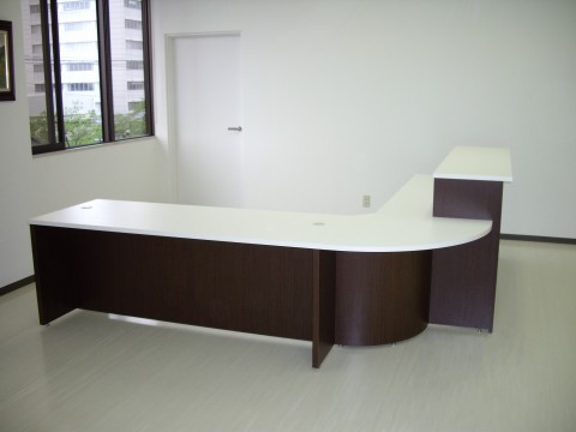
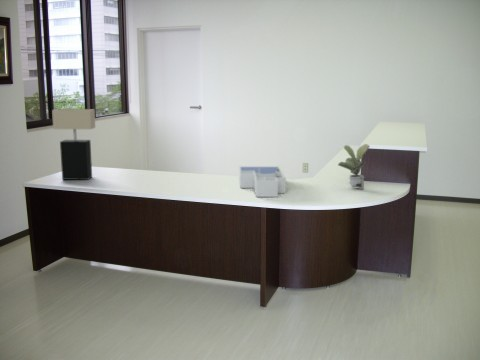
+ potted plant (352, 166)
+ table lamp (75, 144)
+ desk organizer (261, 180)
